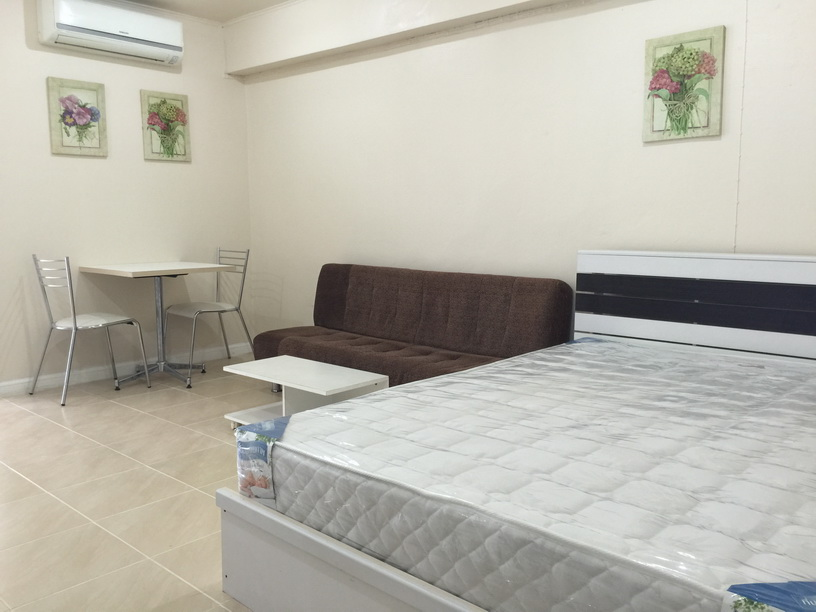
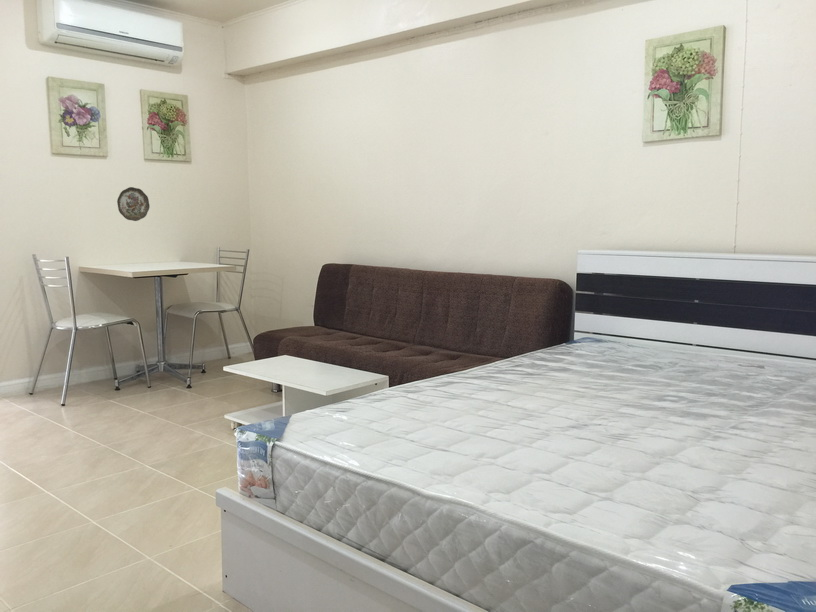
+ decorative plate (132, 204)
